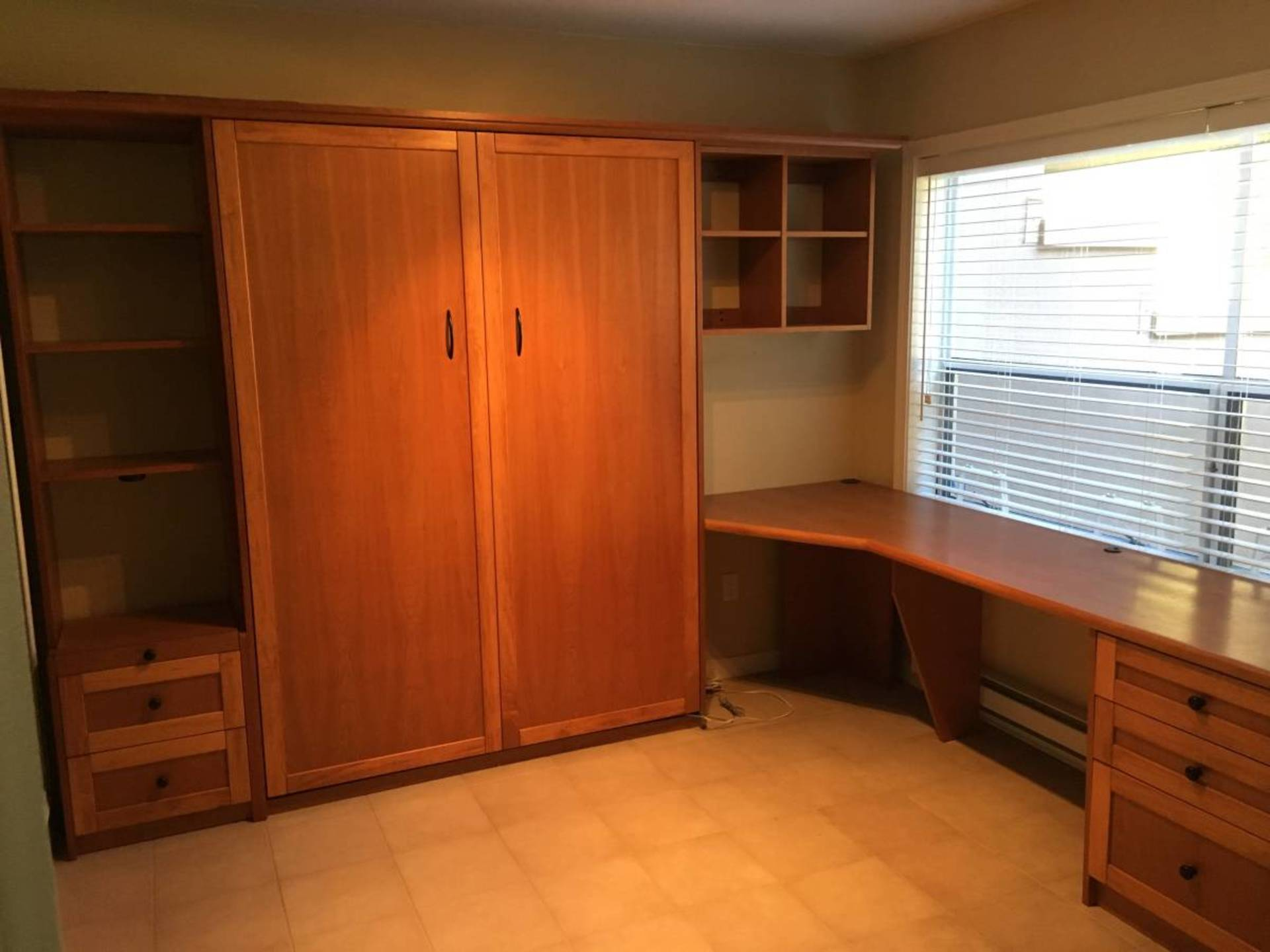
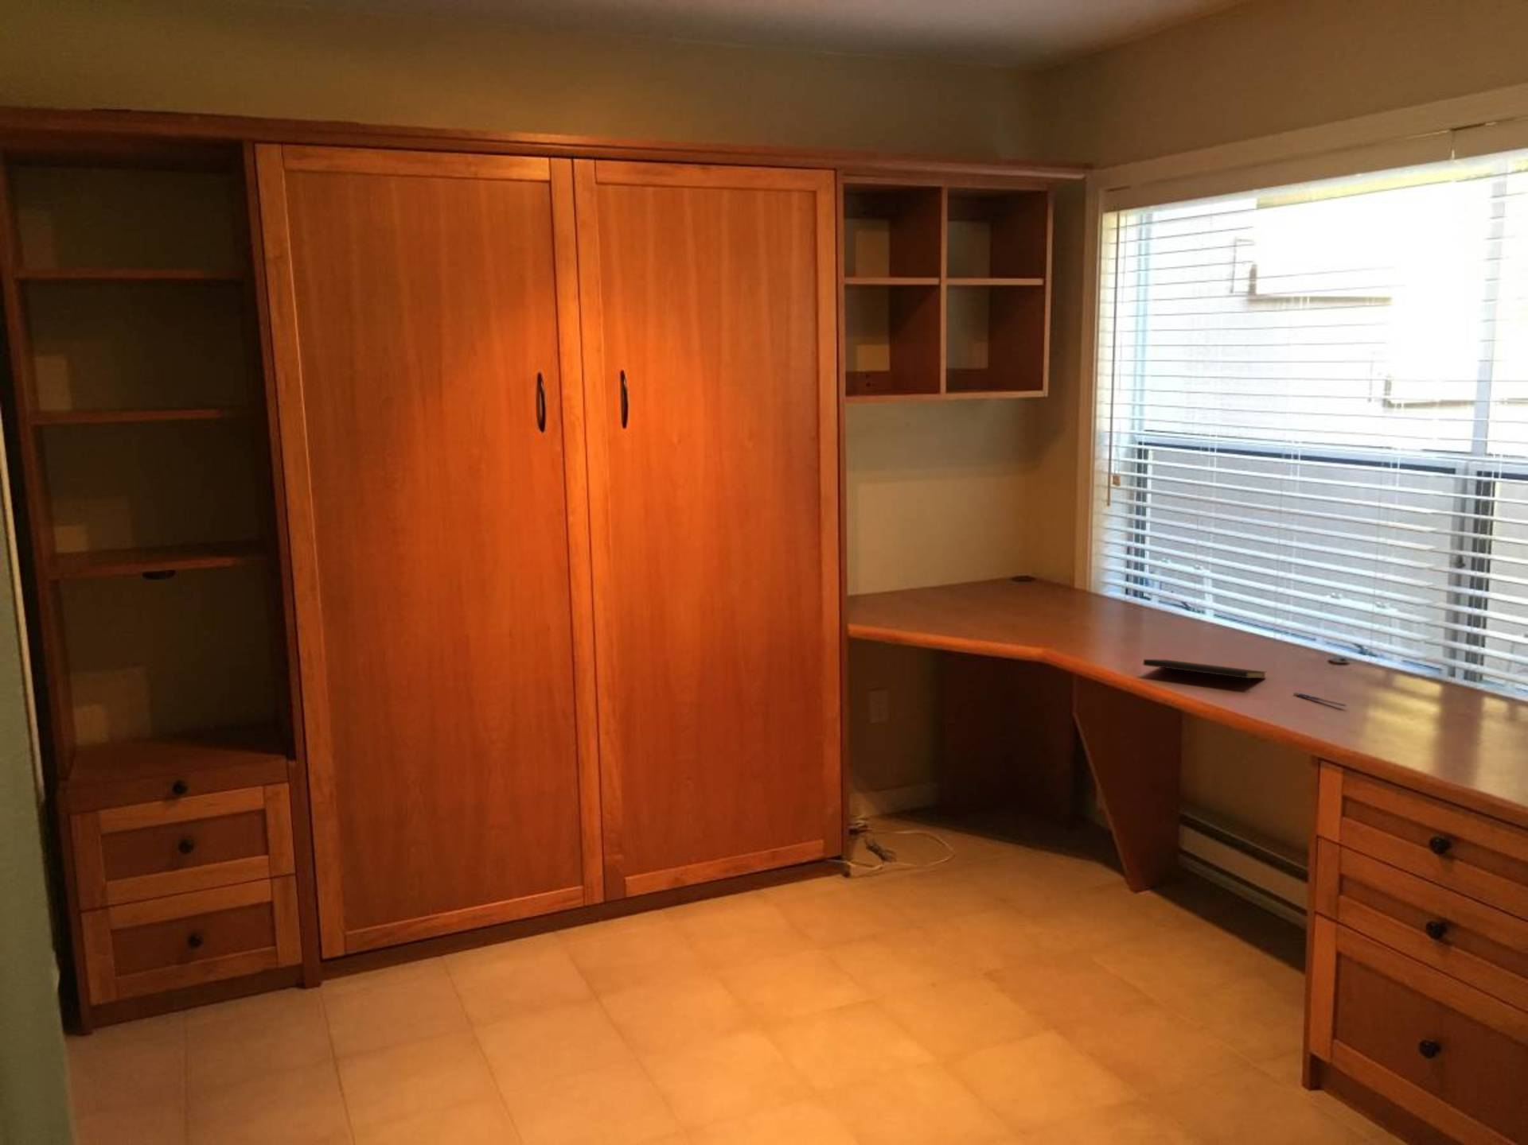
+ notepad (1204, 668)
+ pen (1320, 699)
